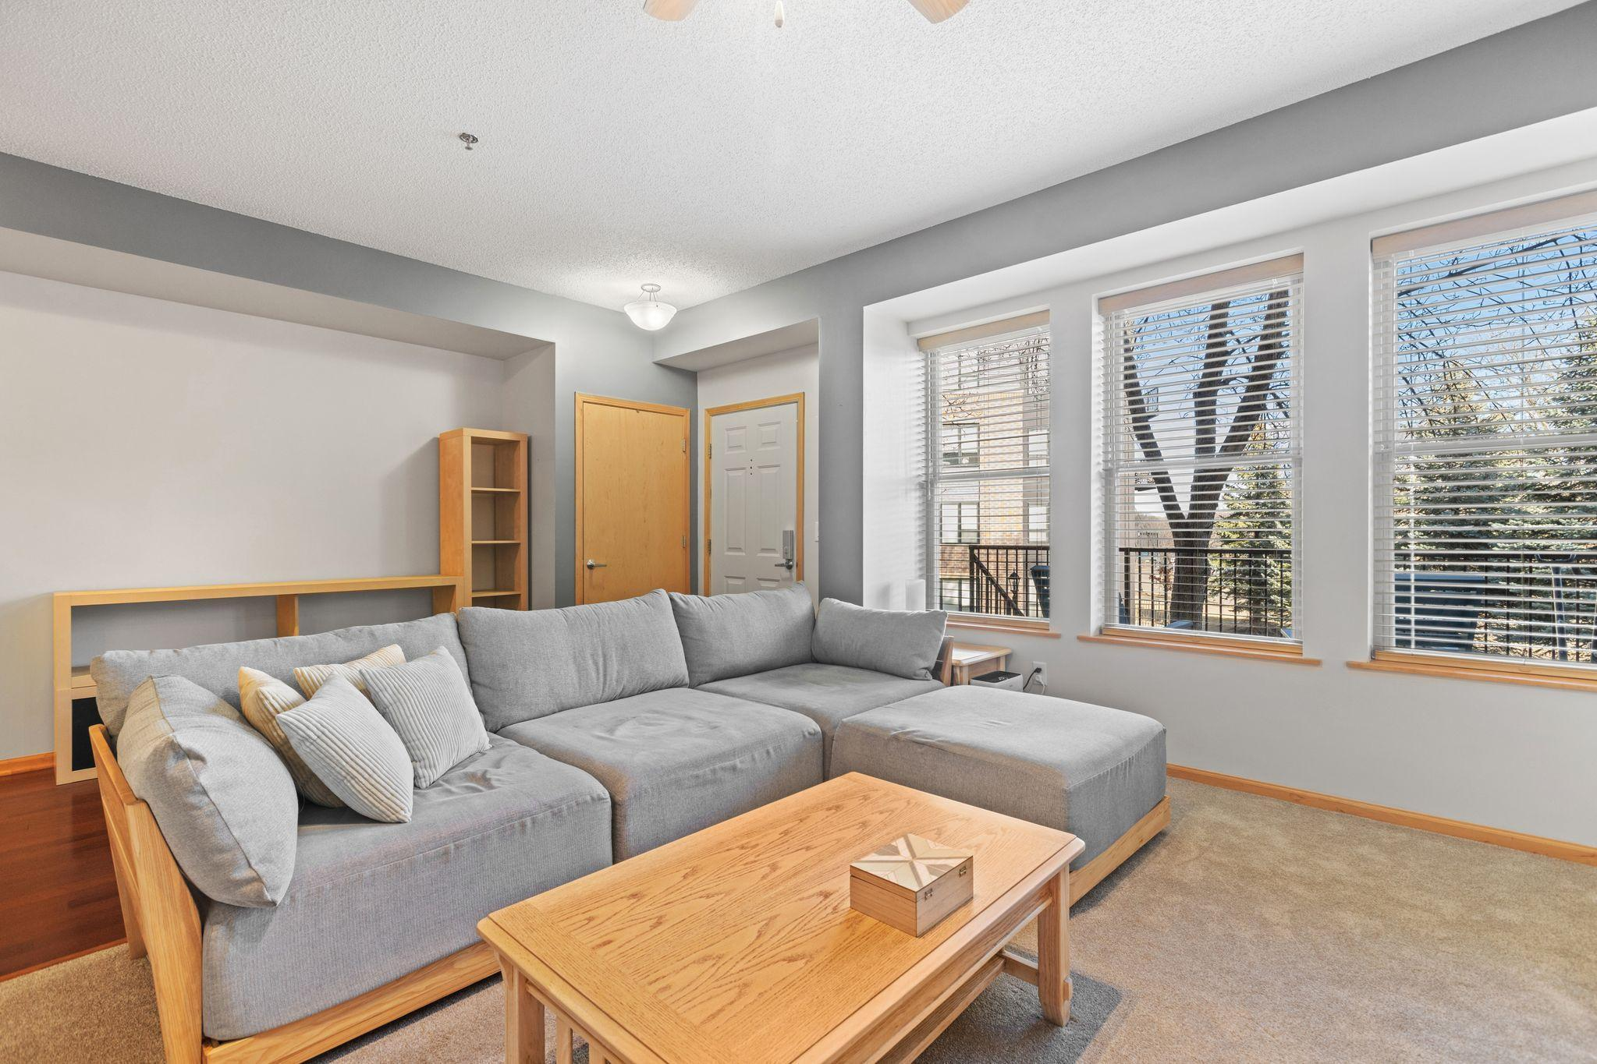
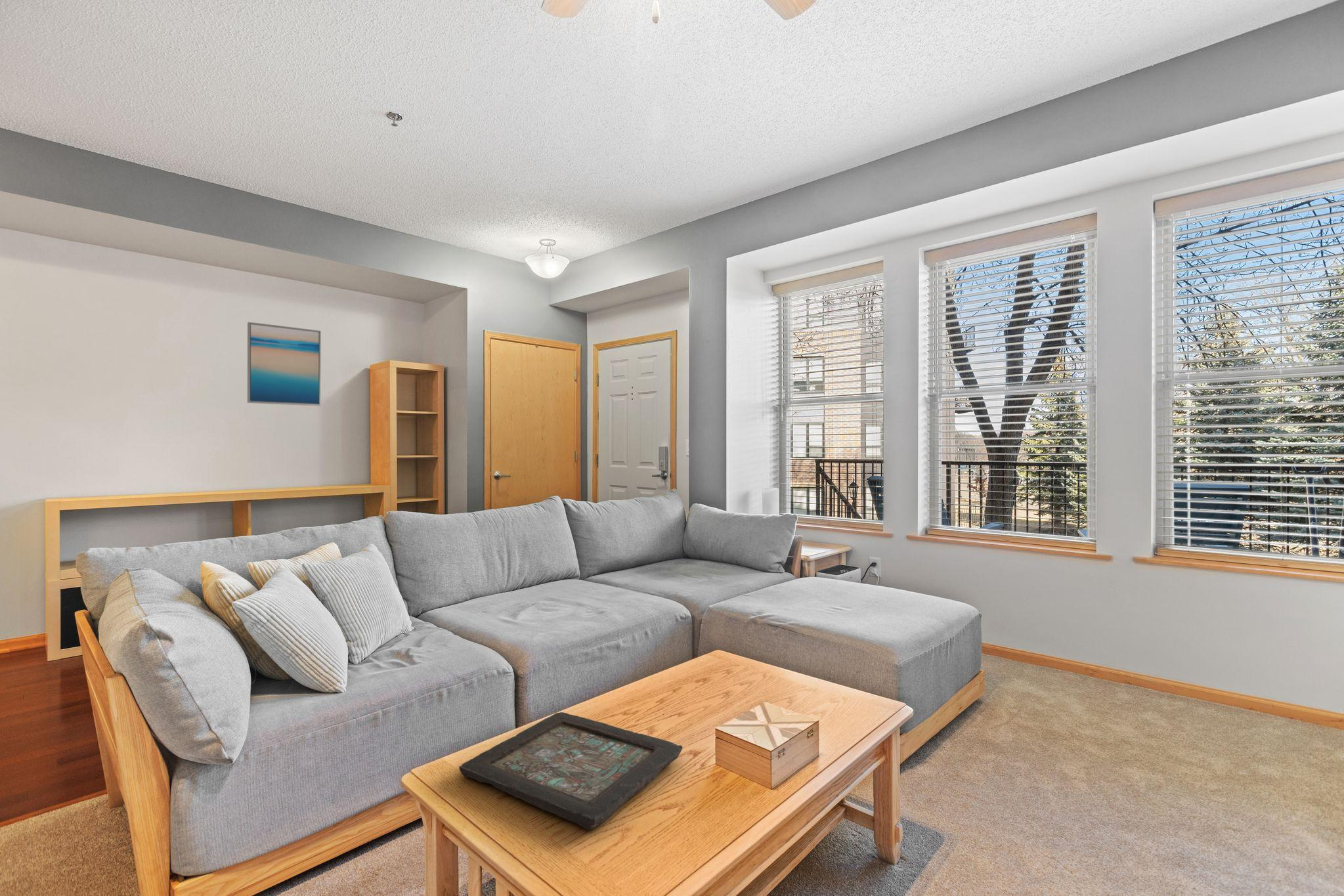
+ decorative tray (574, 761)
+ wall art (285, 365)
